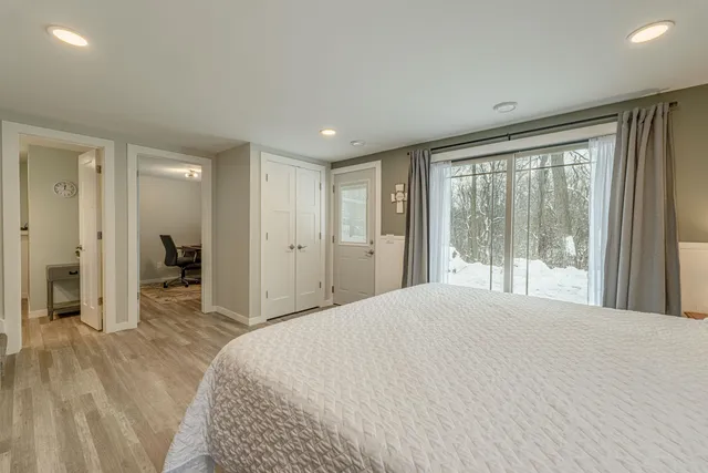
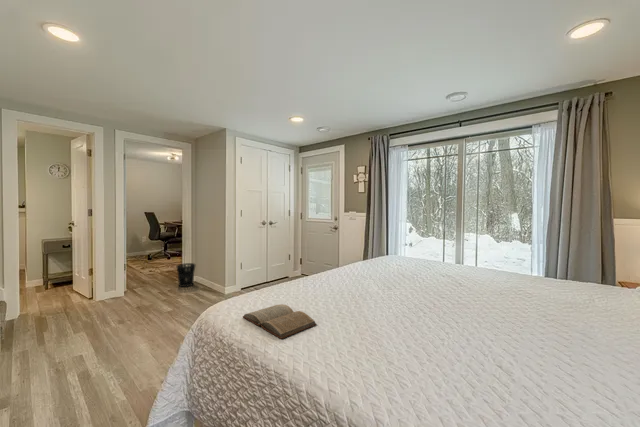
+ wastebasket (186, 274)
+ book (278, 317)
